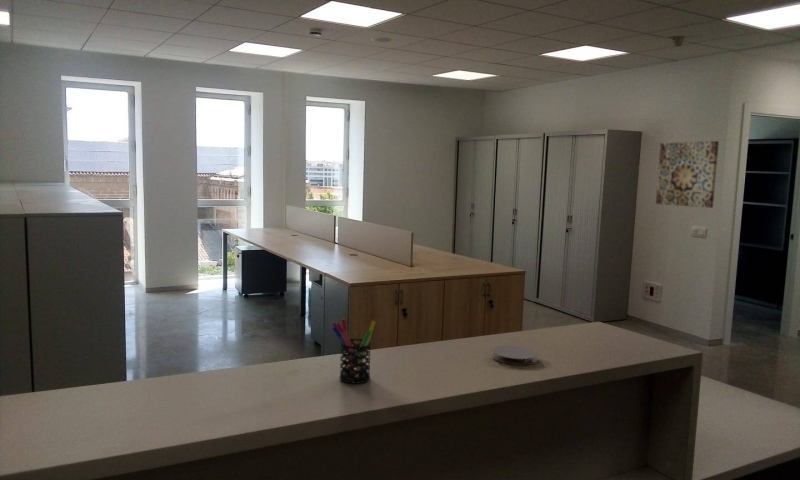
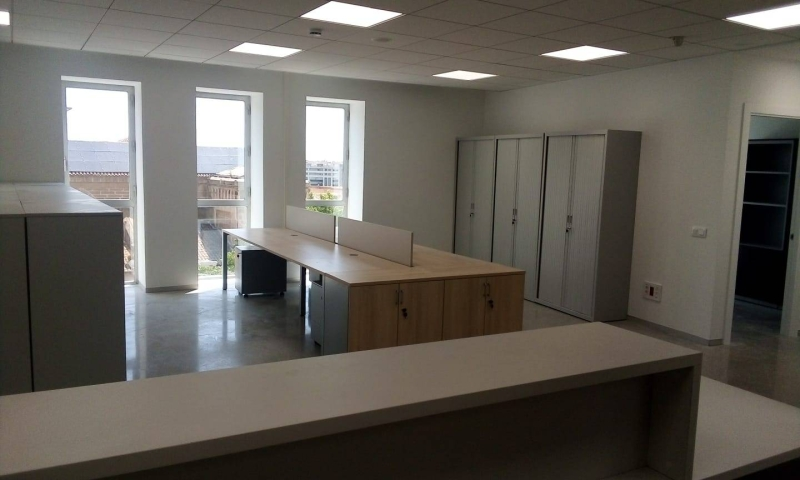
- pen holder (356, 348)
- wall art (685, 174)
- coaster (514, 354)
